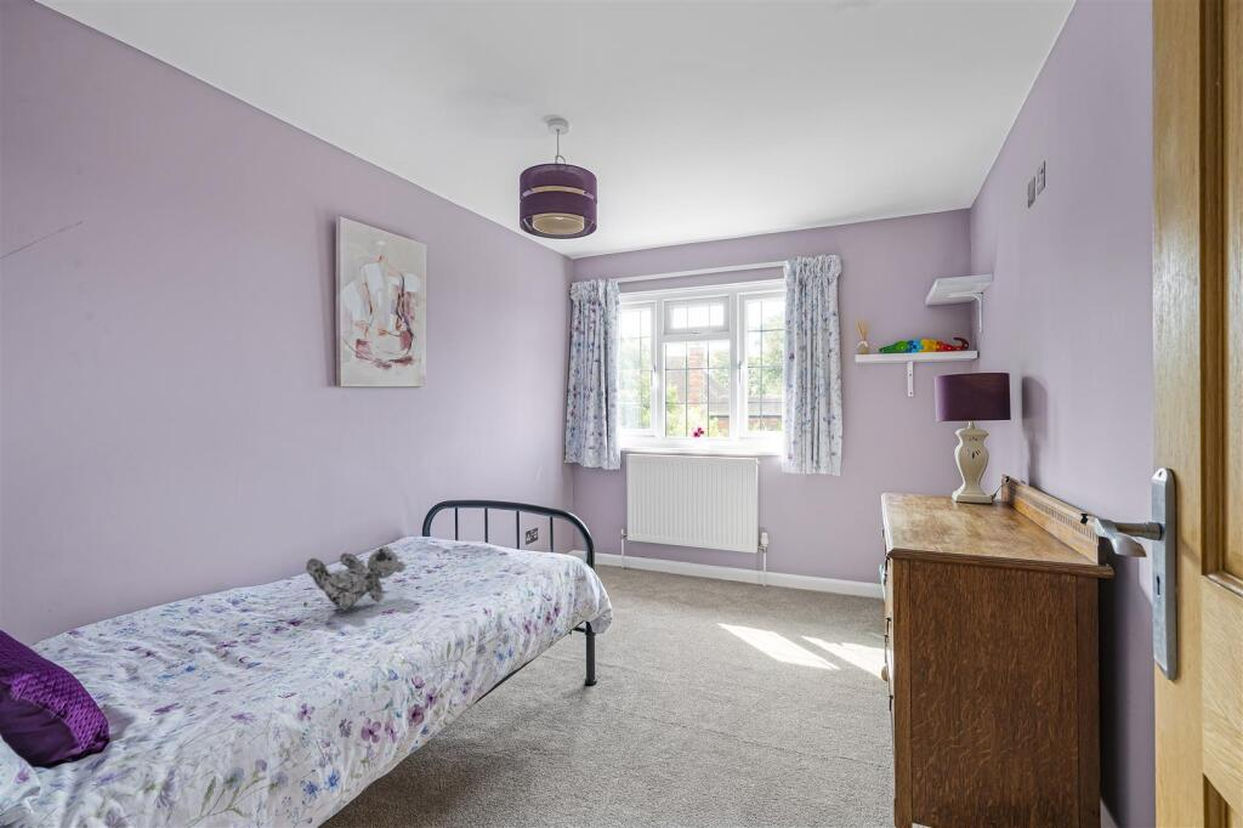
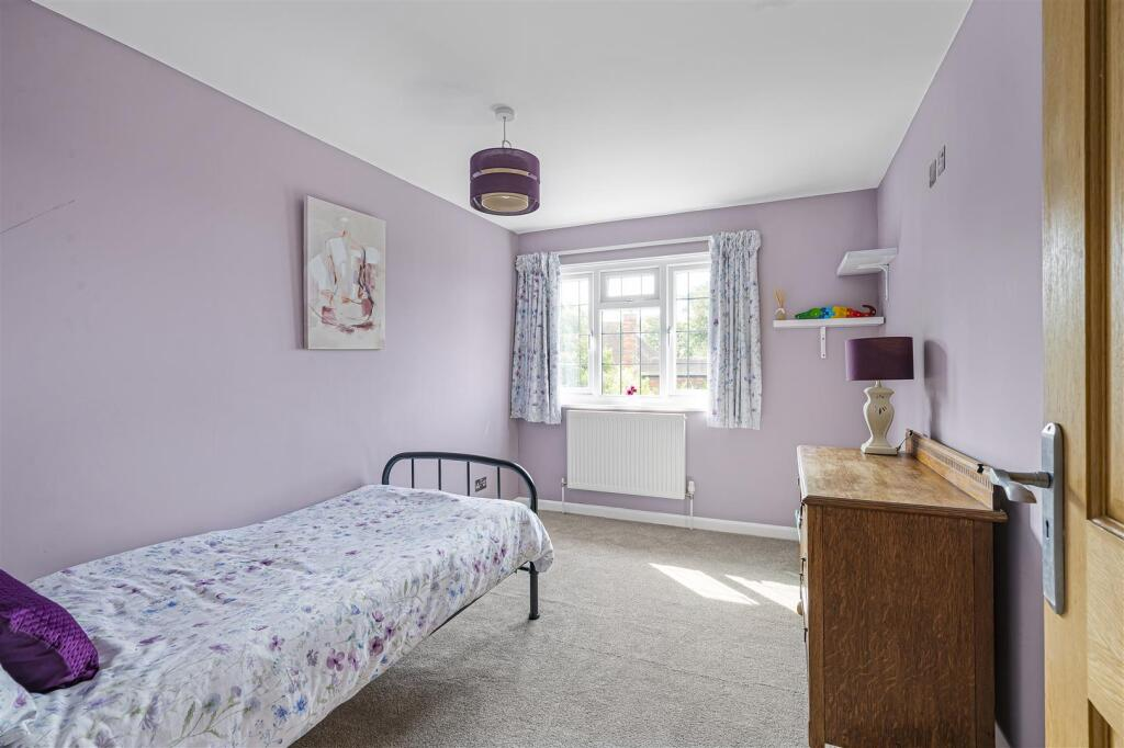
- teddy bear (362, 577)
